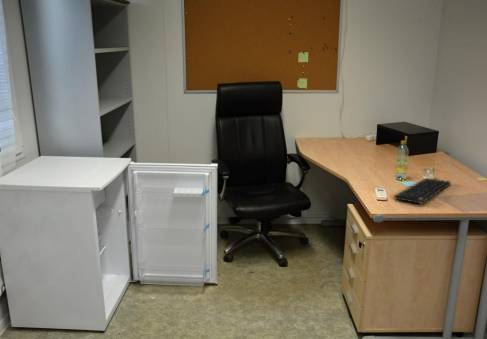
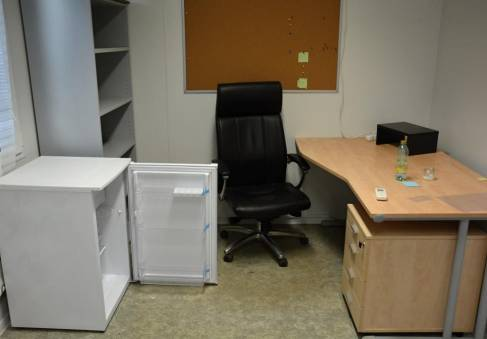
- keyboard (423, 189)
